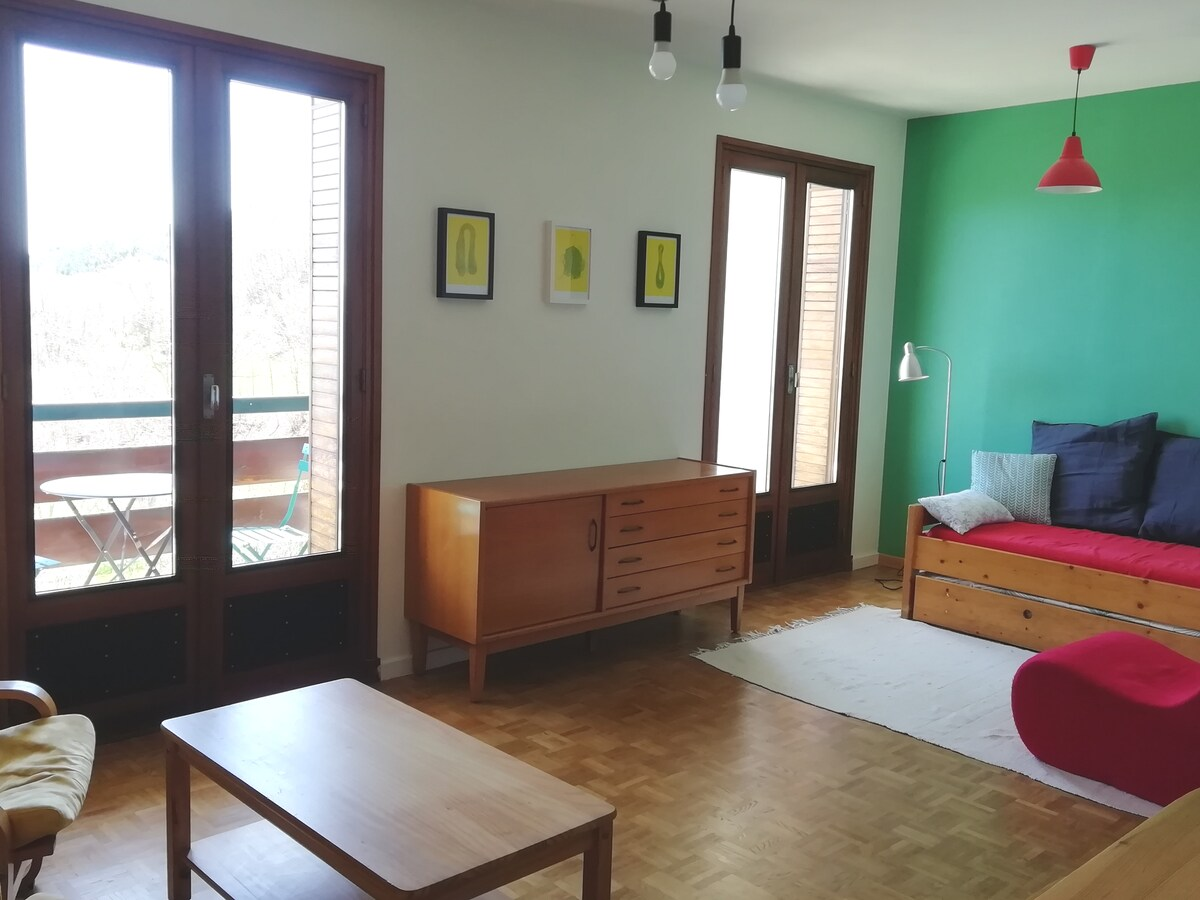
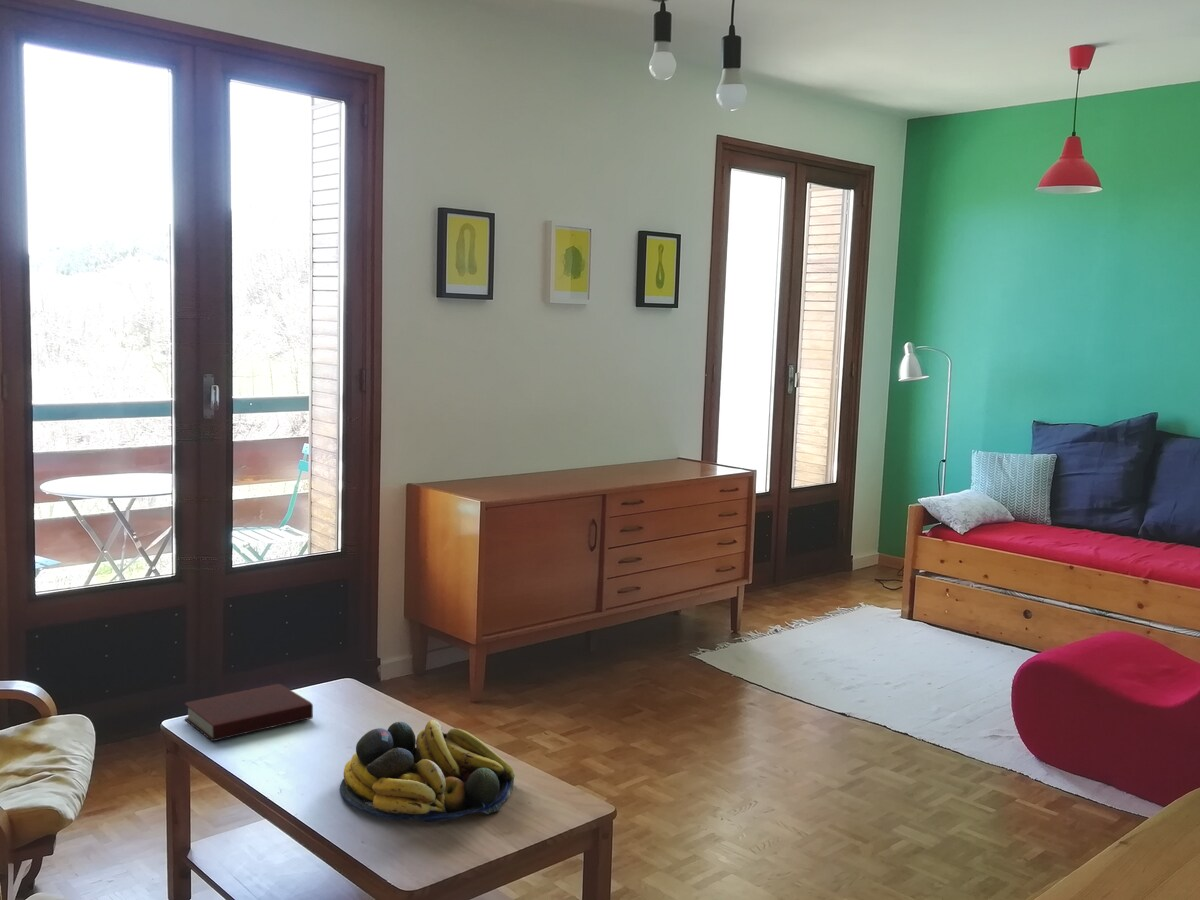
+ fruit bowl (427, 757)
+ book (248, 711)
